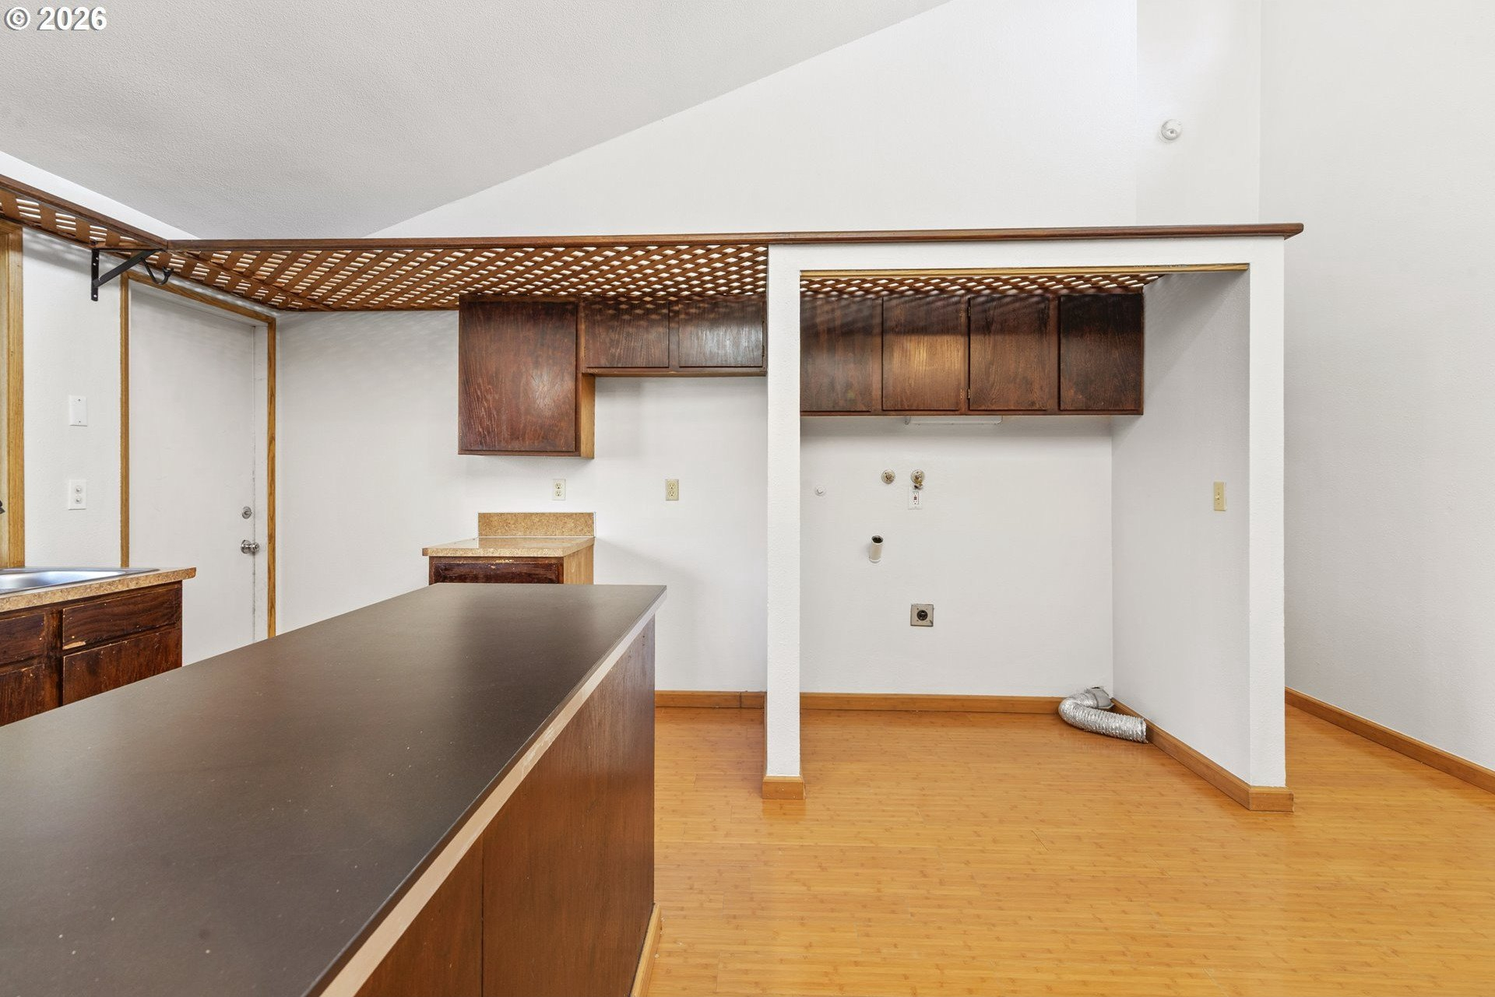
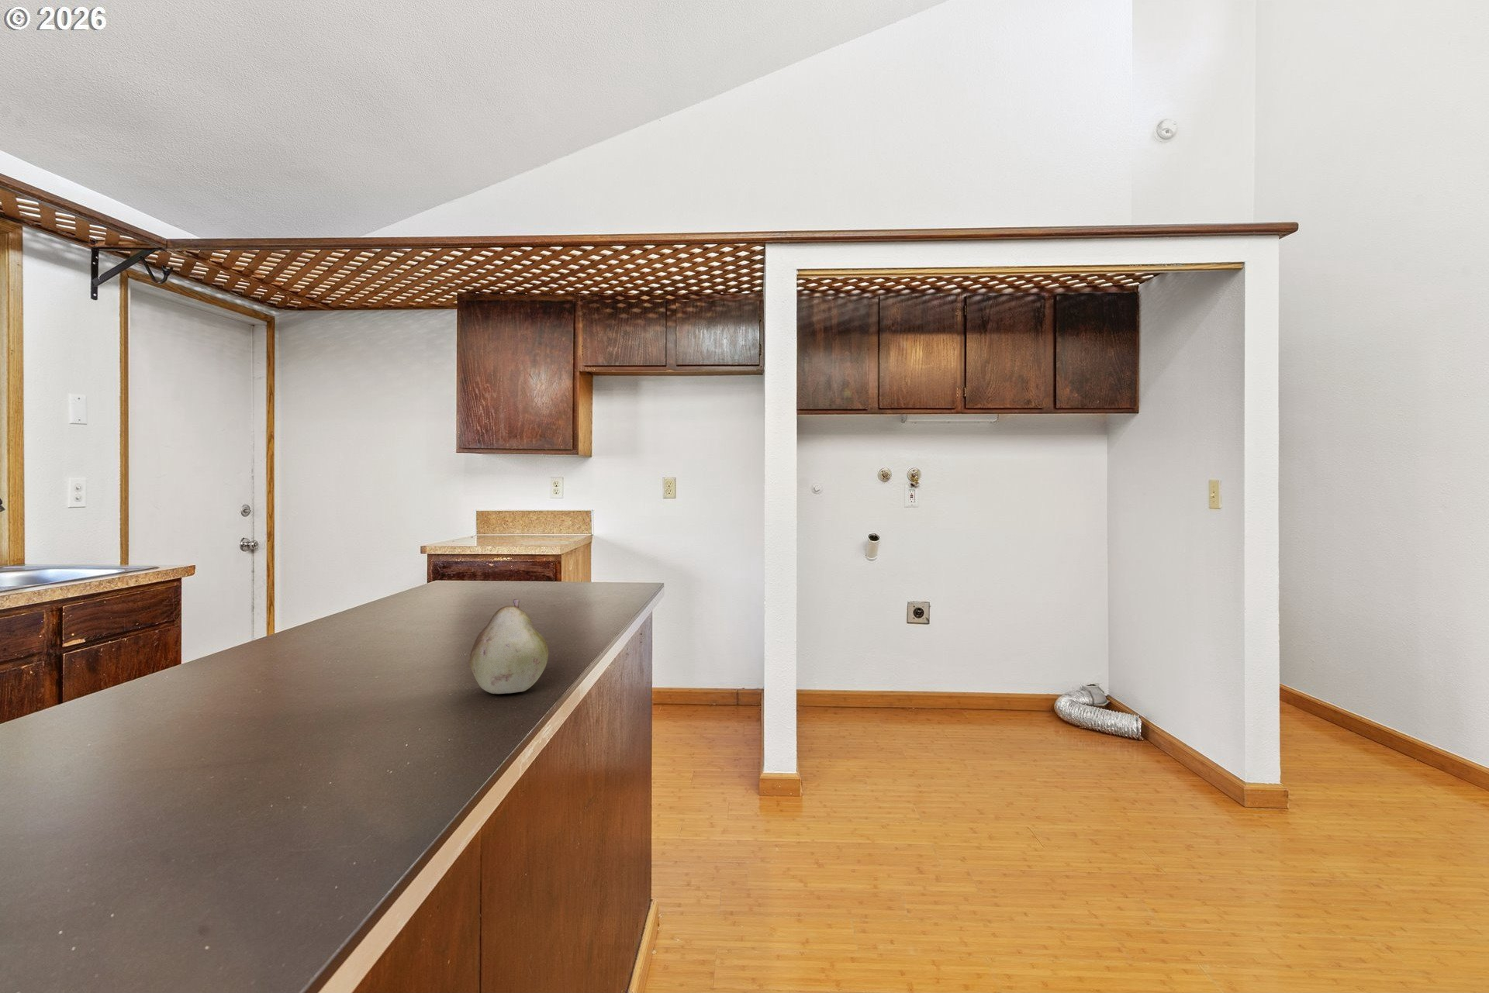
+ fruit (510, 646)
